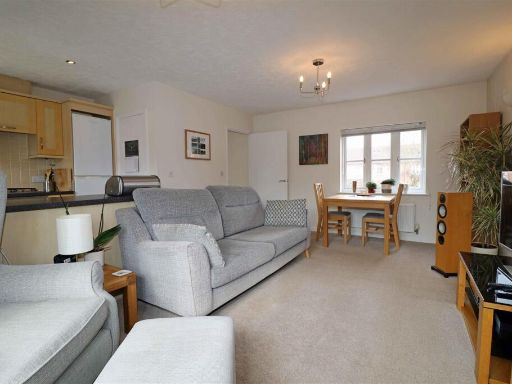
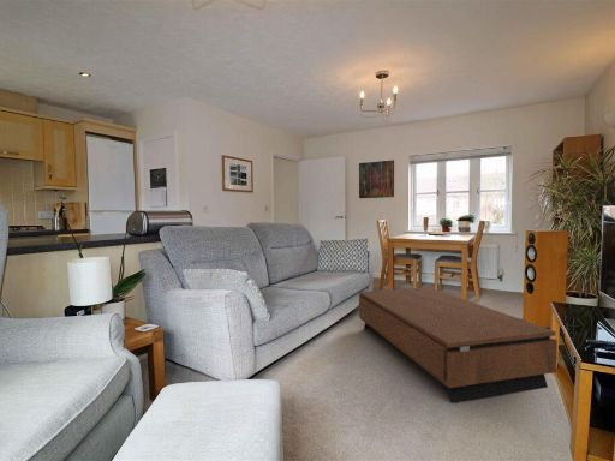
+ coffee table (435, 329)
